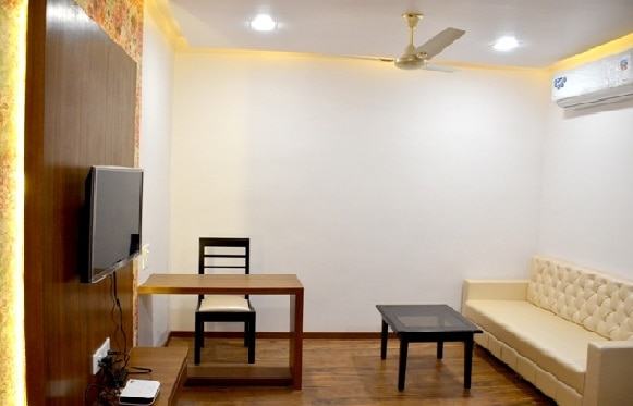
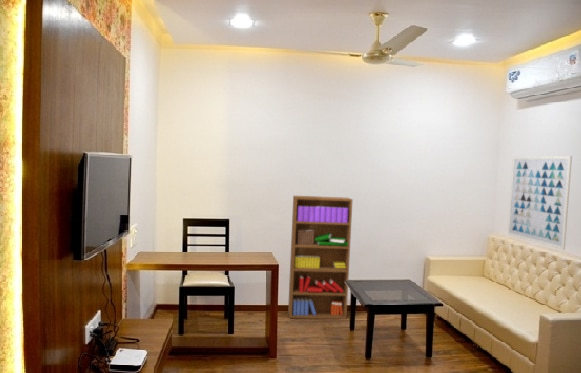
+ wall art (536, 199)
+ bookshelf (319, 256)
